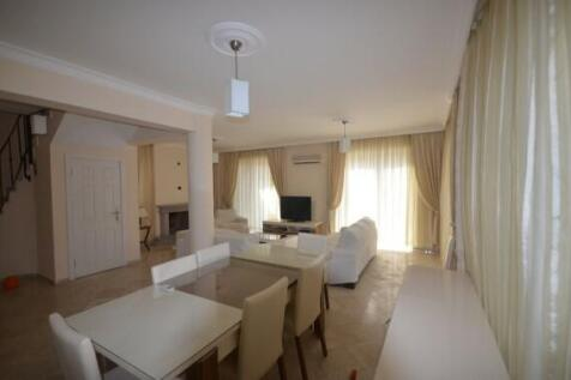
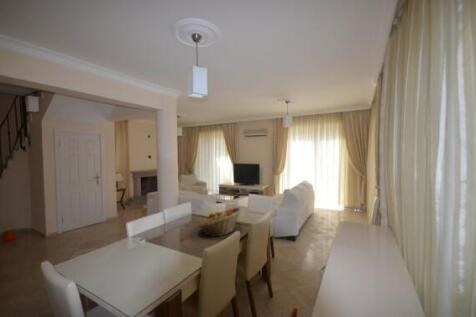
+ fruit basket (221, 220)
